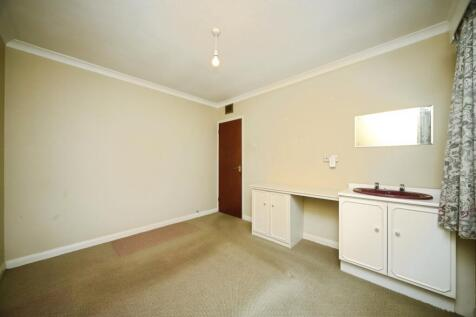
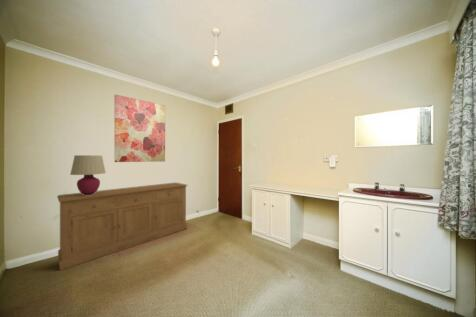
+ sideboard (133, 214)
+ wall art (142, 131)
+ table lamp (88, 174)
